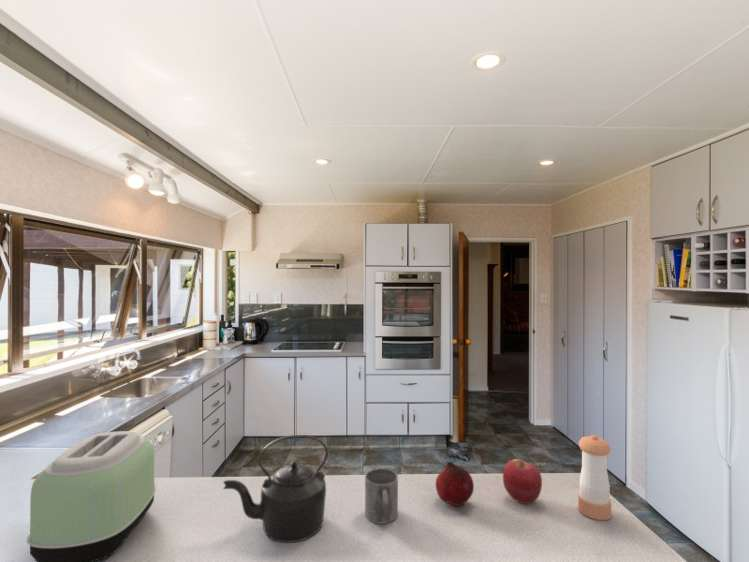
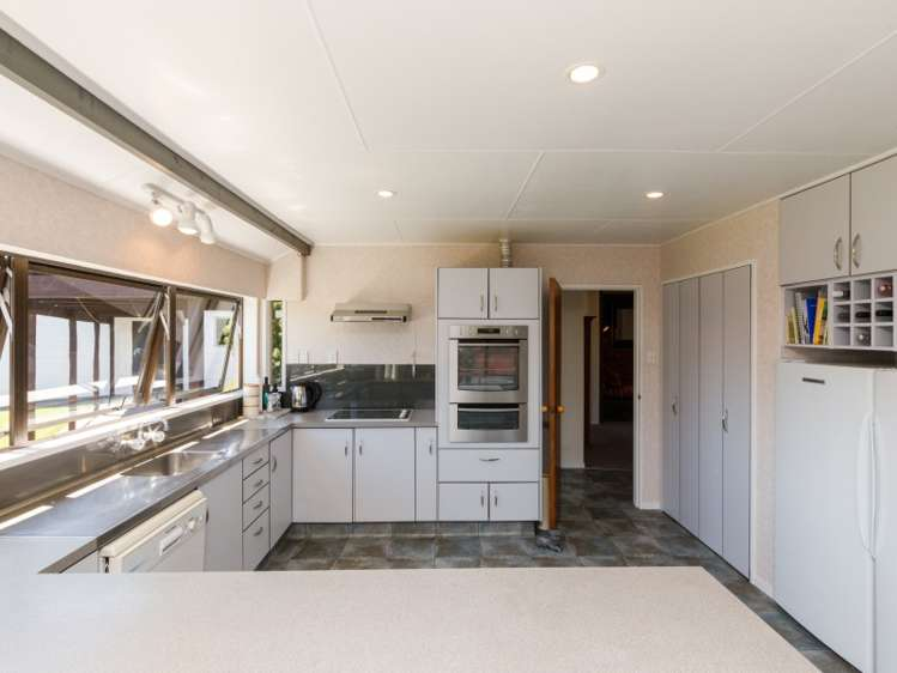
- pepper shaker (594, 473)
- mug (382, 498)
- kettle (277, 482)
- fruit (454, 483)
- apple (522, 480)
- toaster (101, 486)
